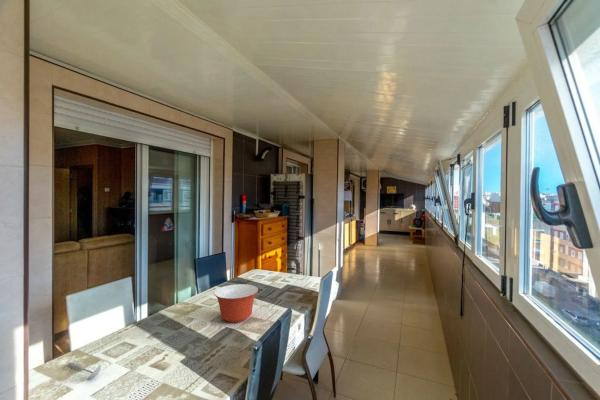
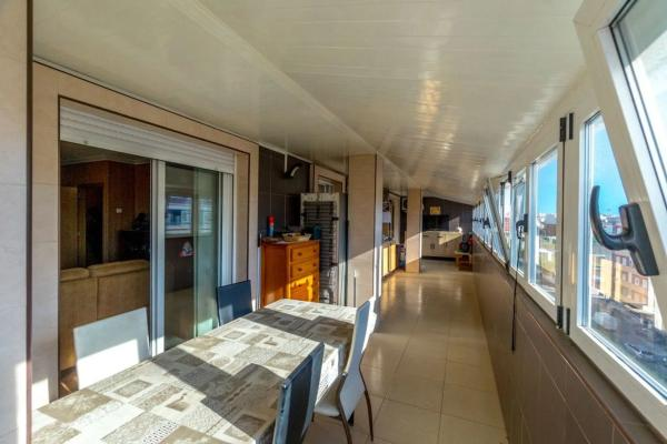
- mixing bowl (236, 304)
- spoon (81, 366)
